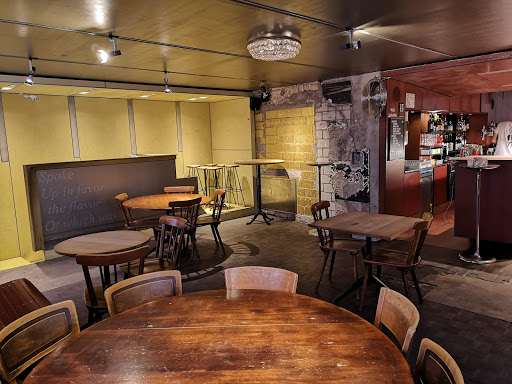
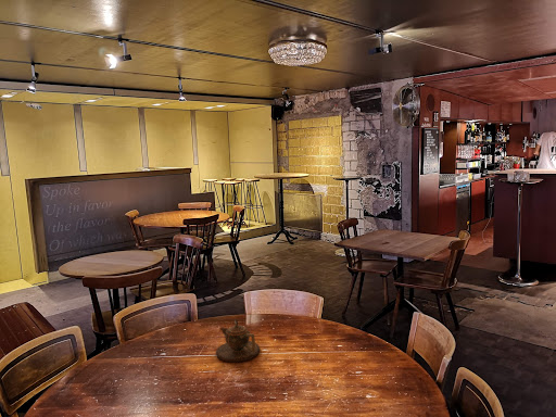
+ teapot (237, 336)
